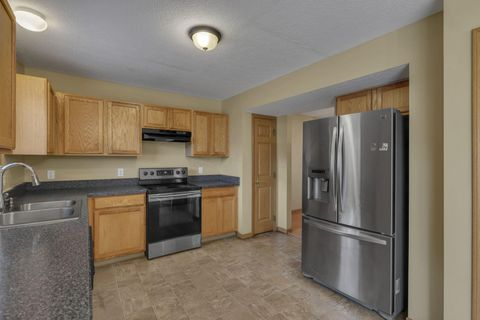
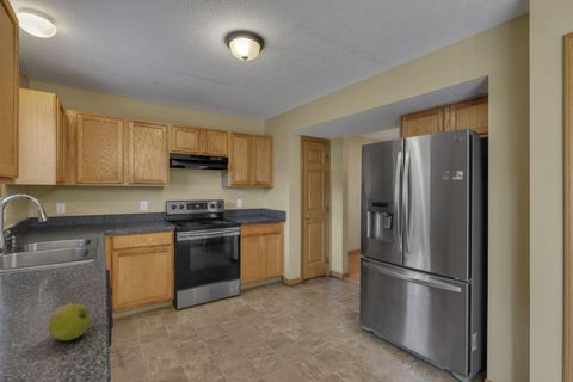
+ fruit (70, 321)
